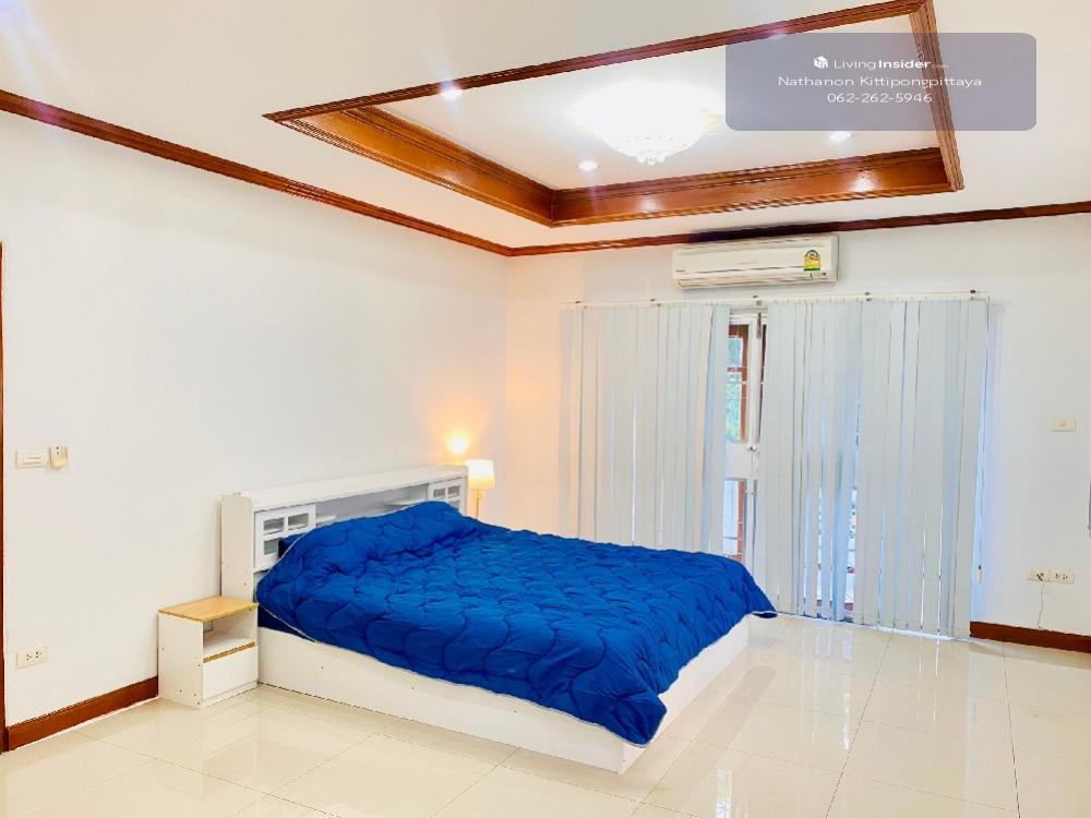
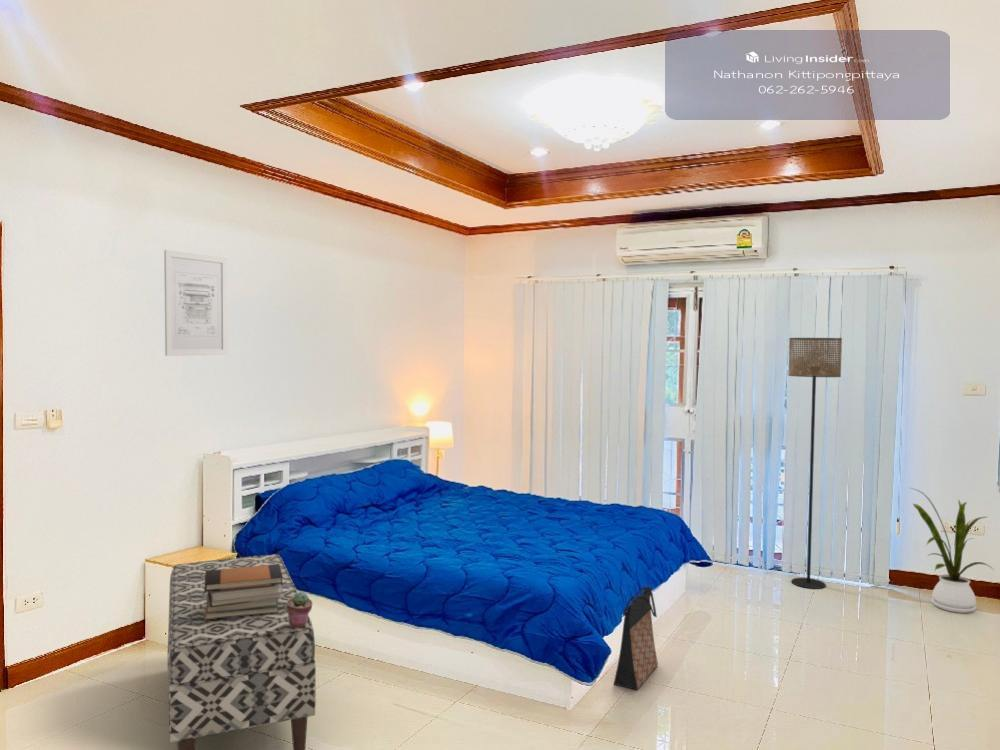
+ wall art (197, 304)
+ potted succulent (298, 608)
+ book stack (244, 590)
+ bench (235, 649)
+ bag (638, 631)
+ floor lamp (811, 461)
+ house plant (949, 548)
